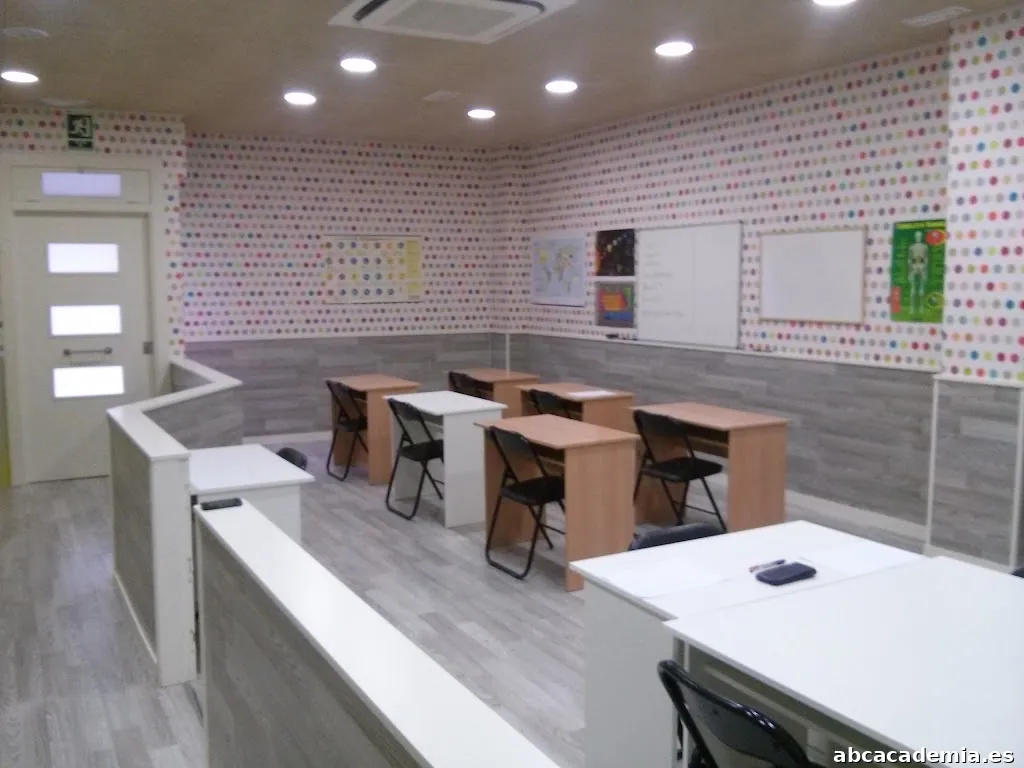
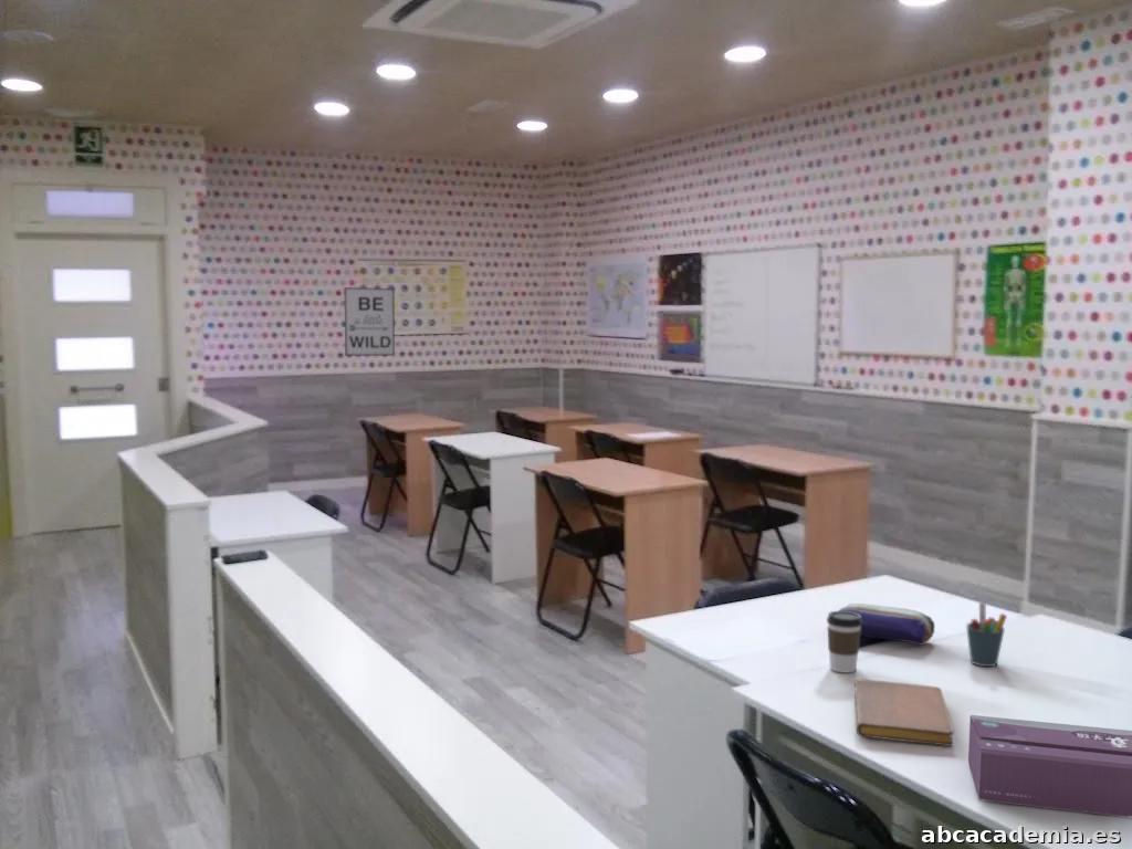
+ coffee cup (843, 641)
+ pen holder (985, 635)
+ notebook (900, 710)
+ wall art (369, 322)
+ pencil case (884, 622)
+ tissue box (1059, 764)
